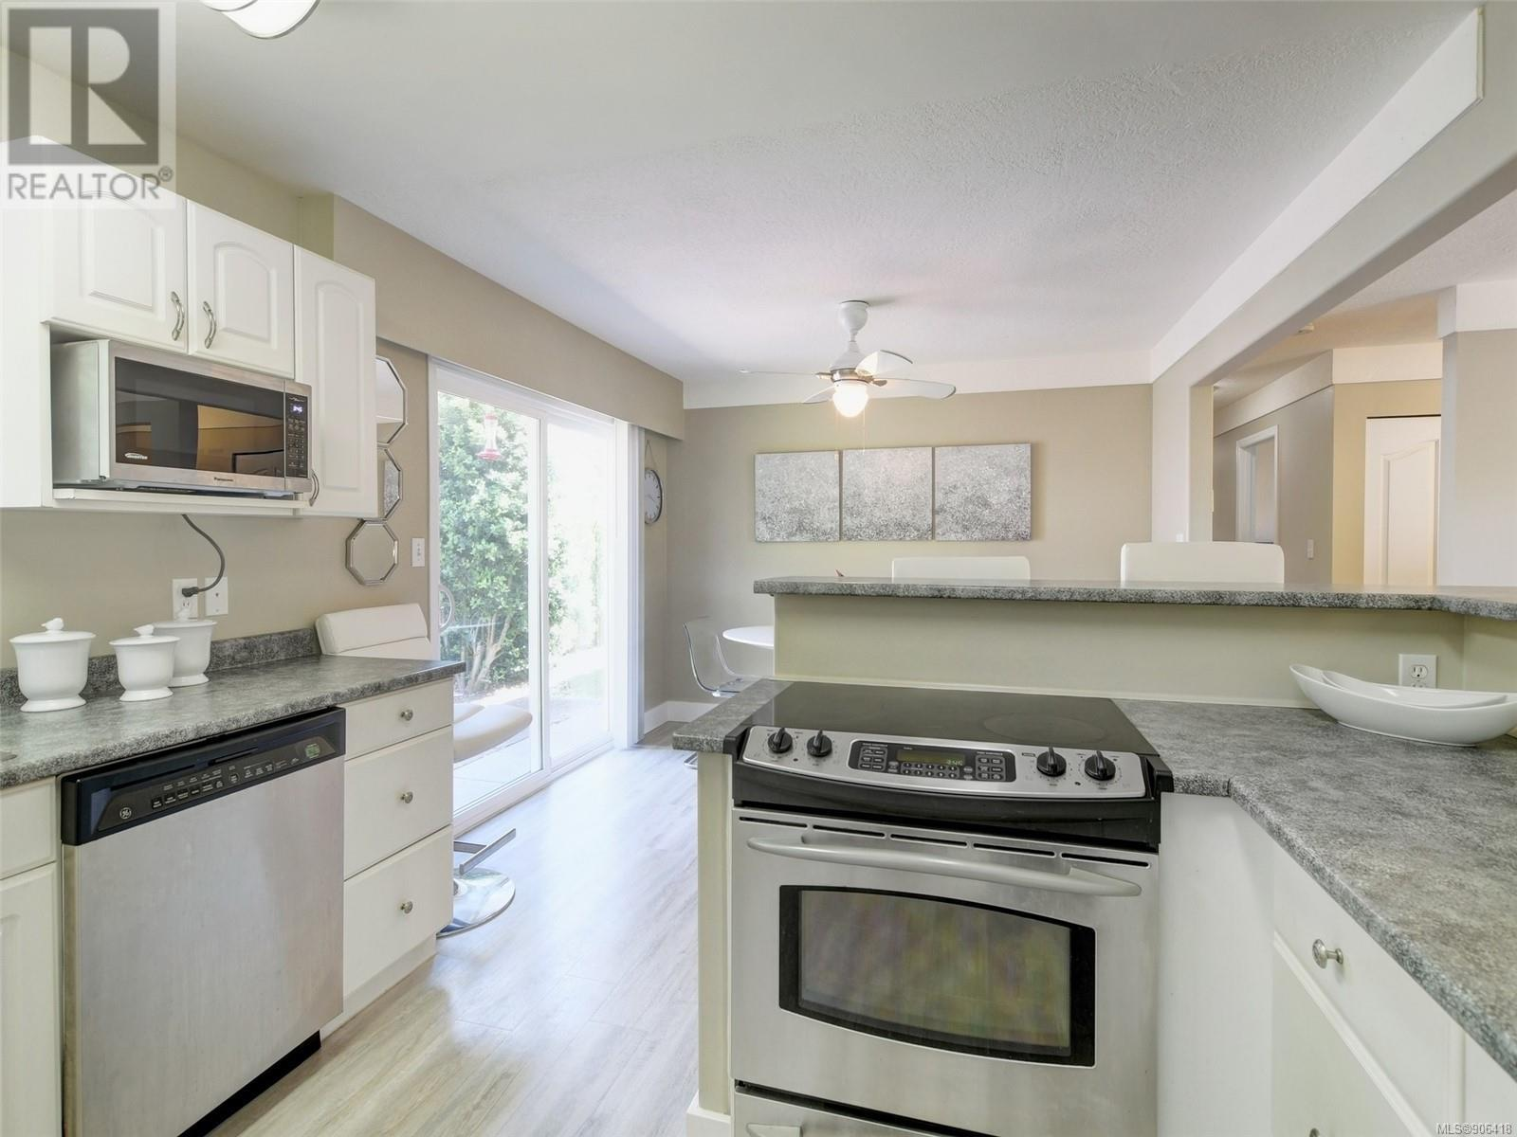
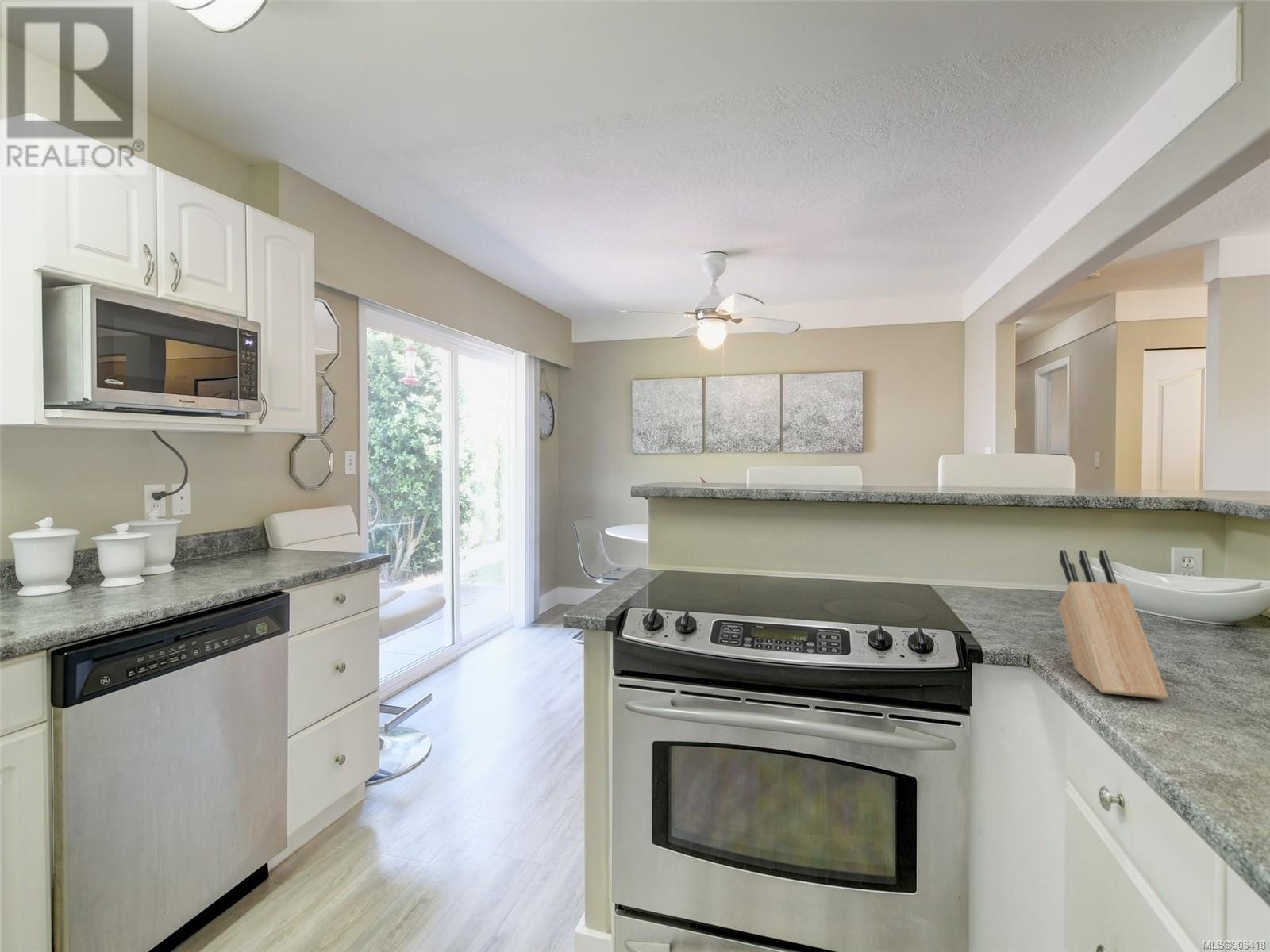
+ knife block (1103, 614)
